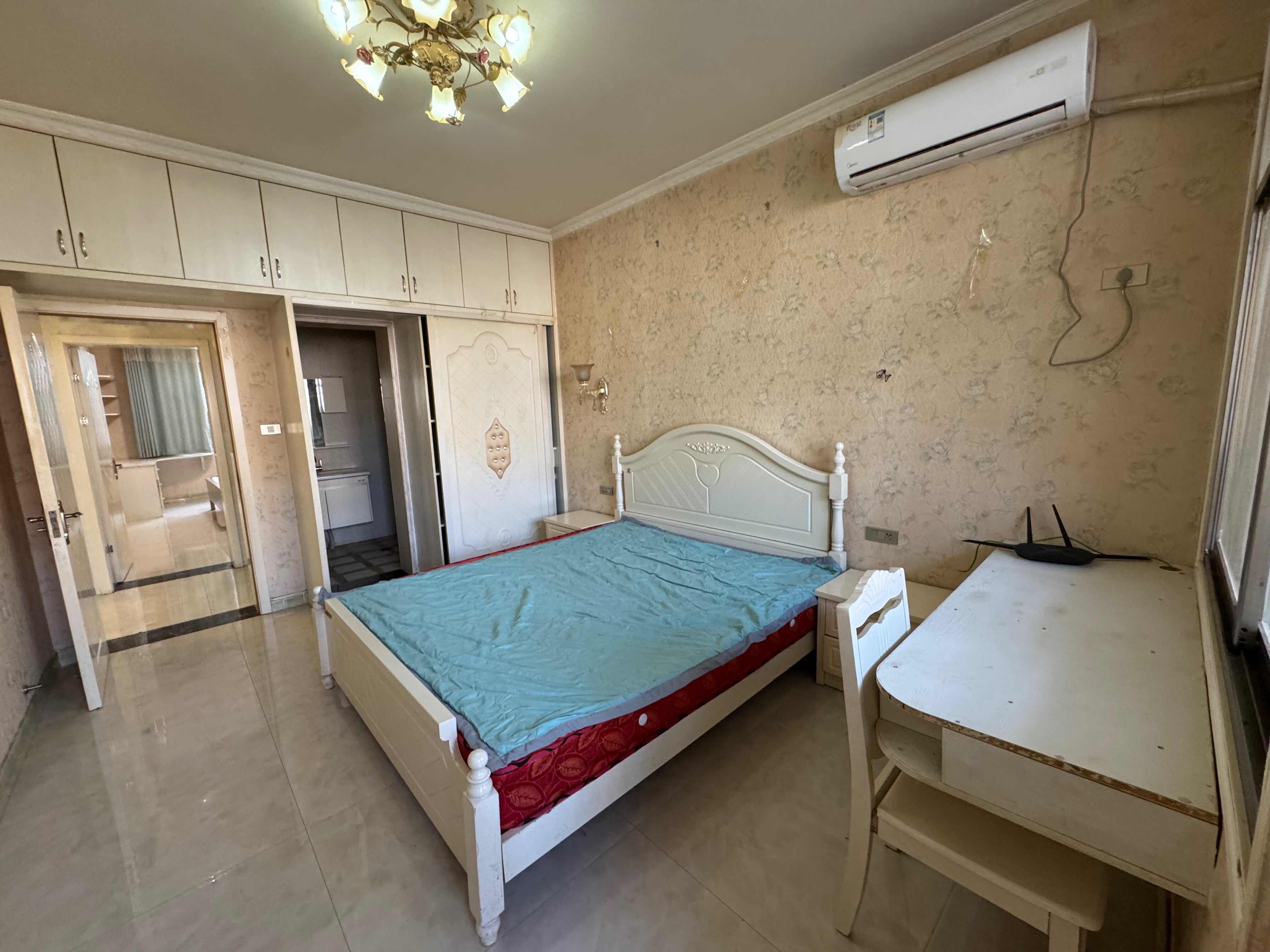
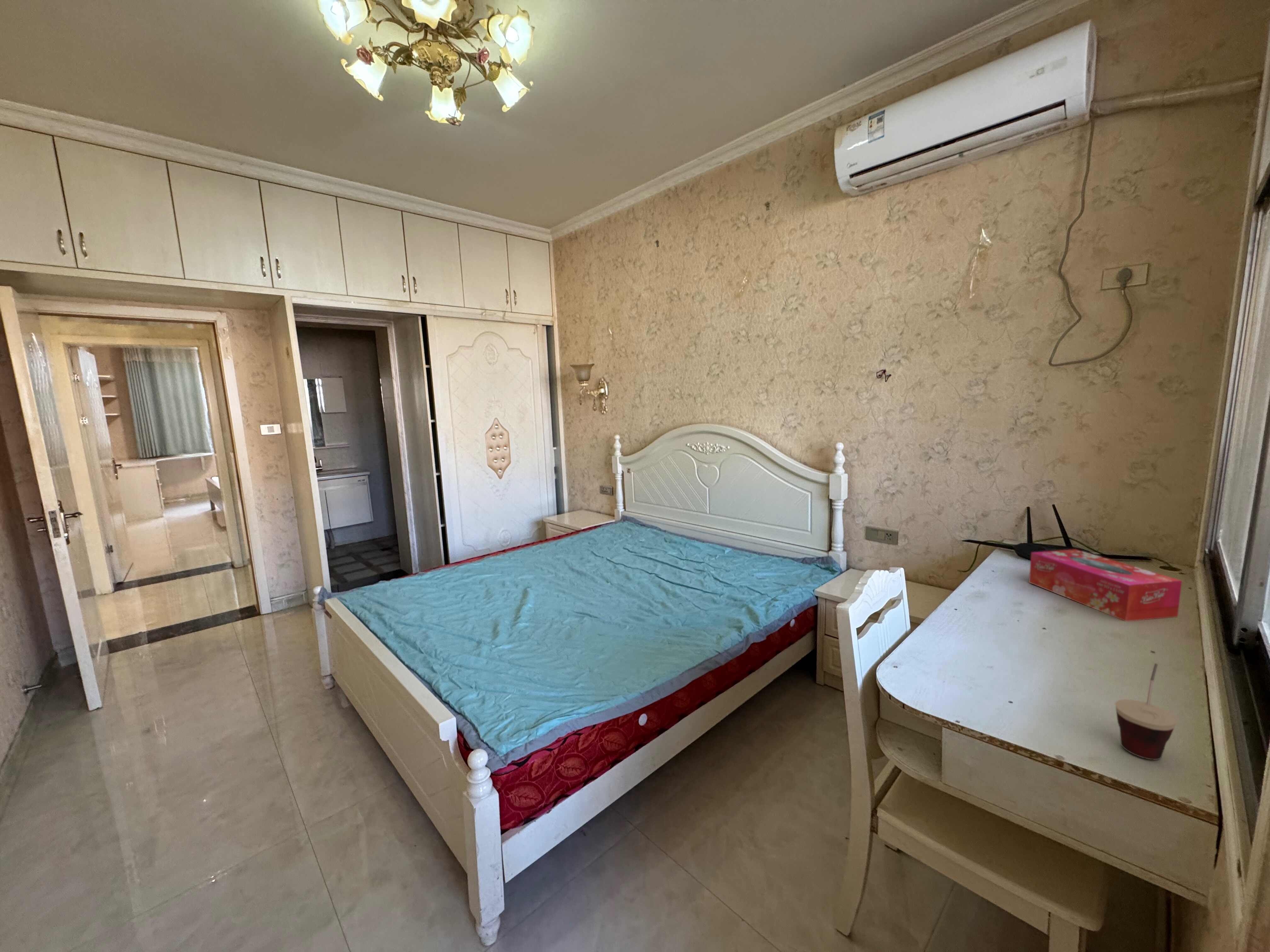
+ tissue box (1098, 581)
+ cup (1147, 710)
